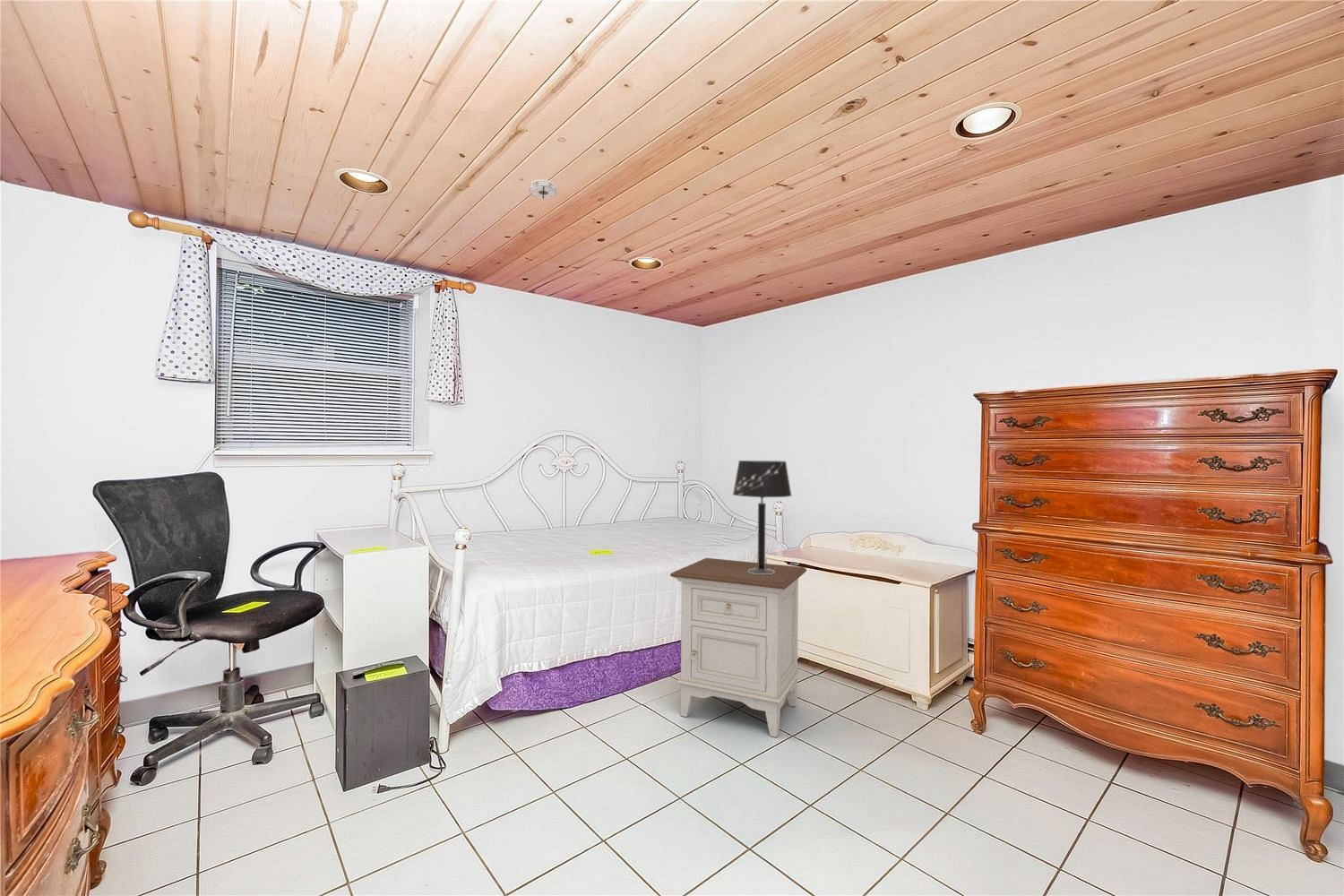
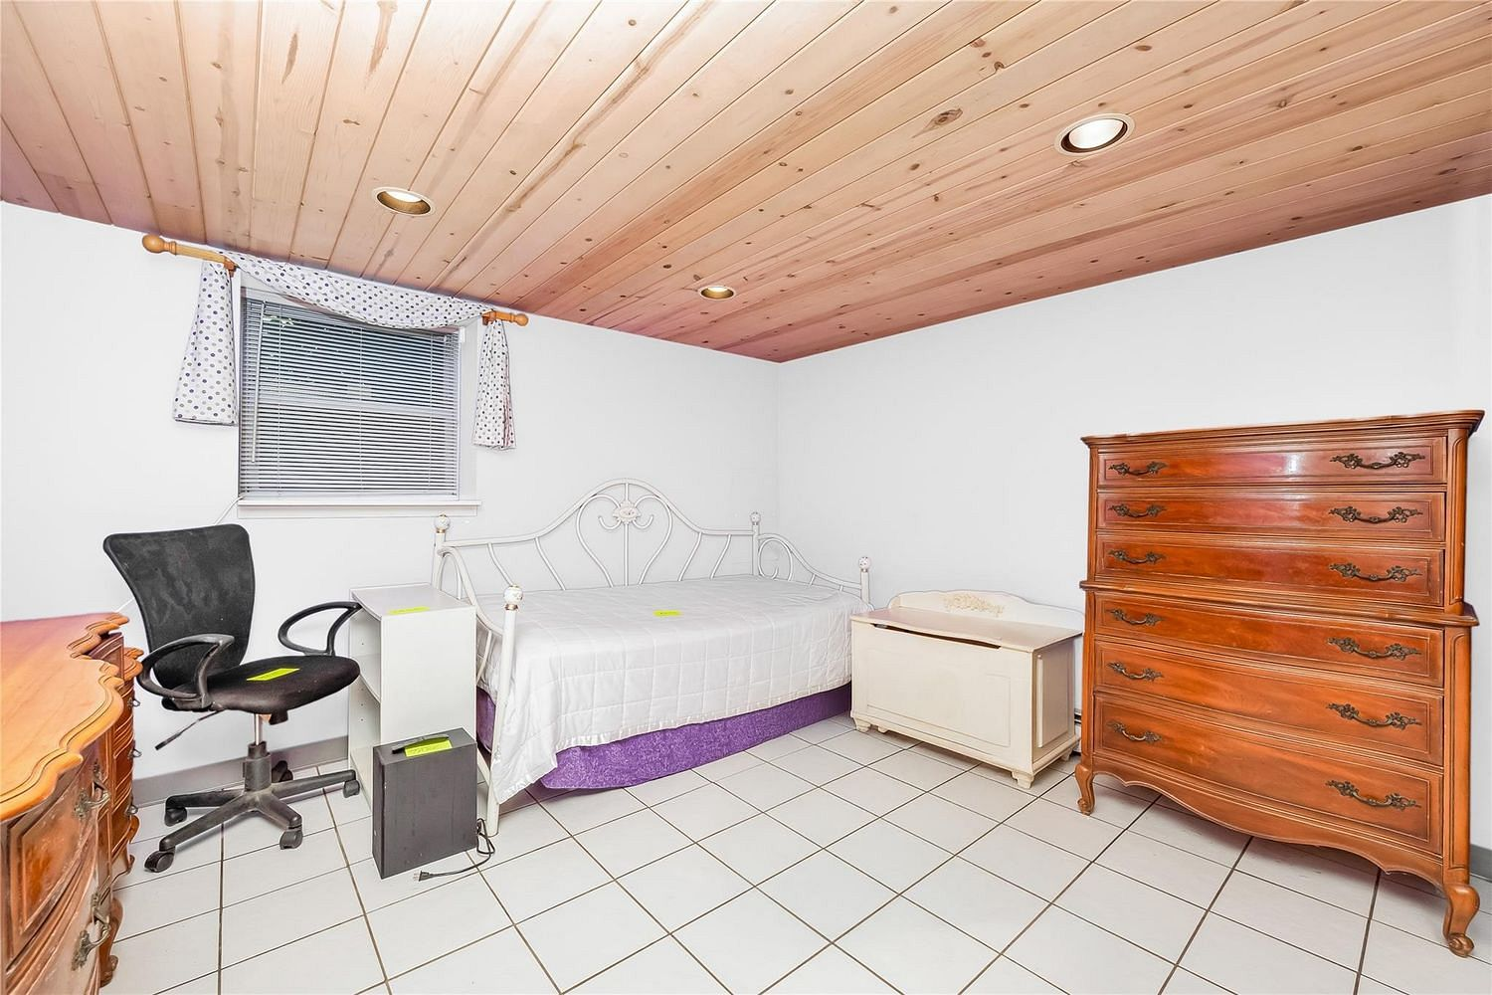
- table lamp (762, 515)
- smoke detector (542, 189)
- nightstand (739, 641)
